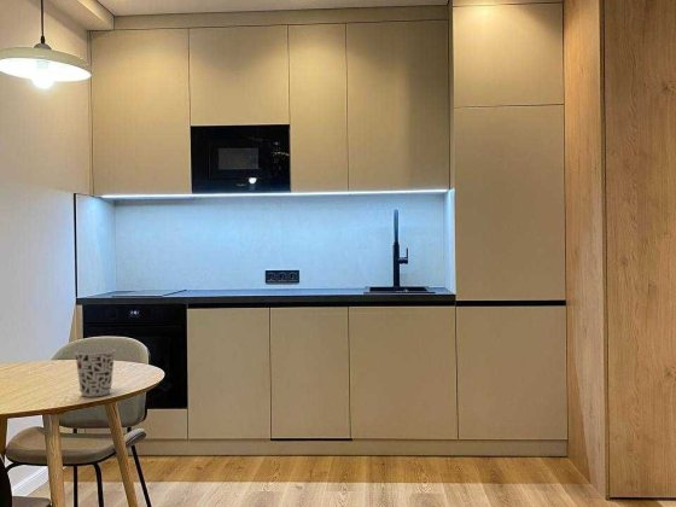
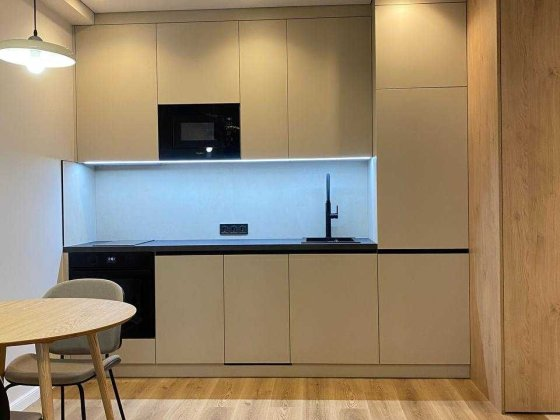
- cup (95, 372)
